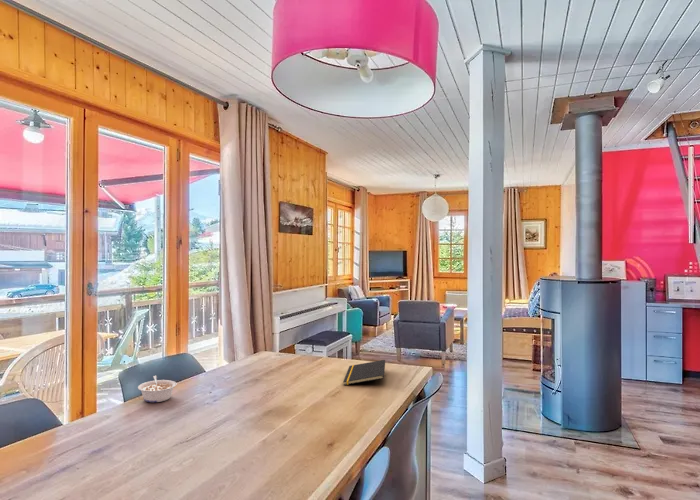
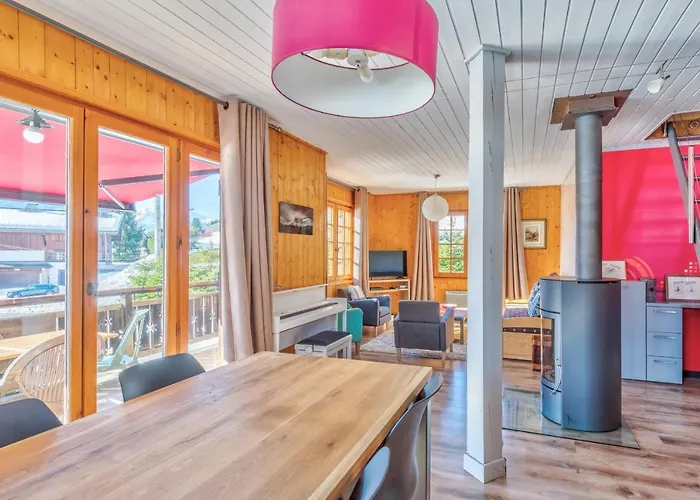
- legume (156, 390)
- notepad (365, 371)
